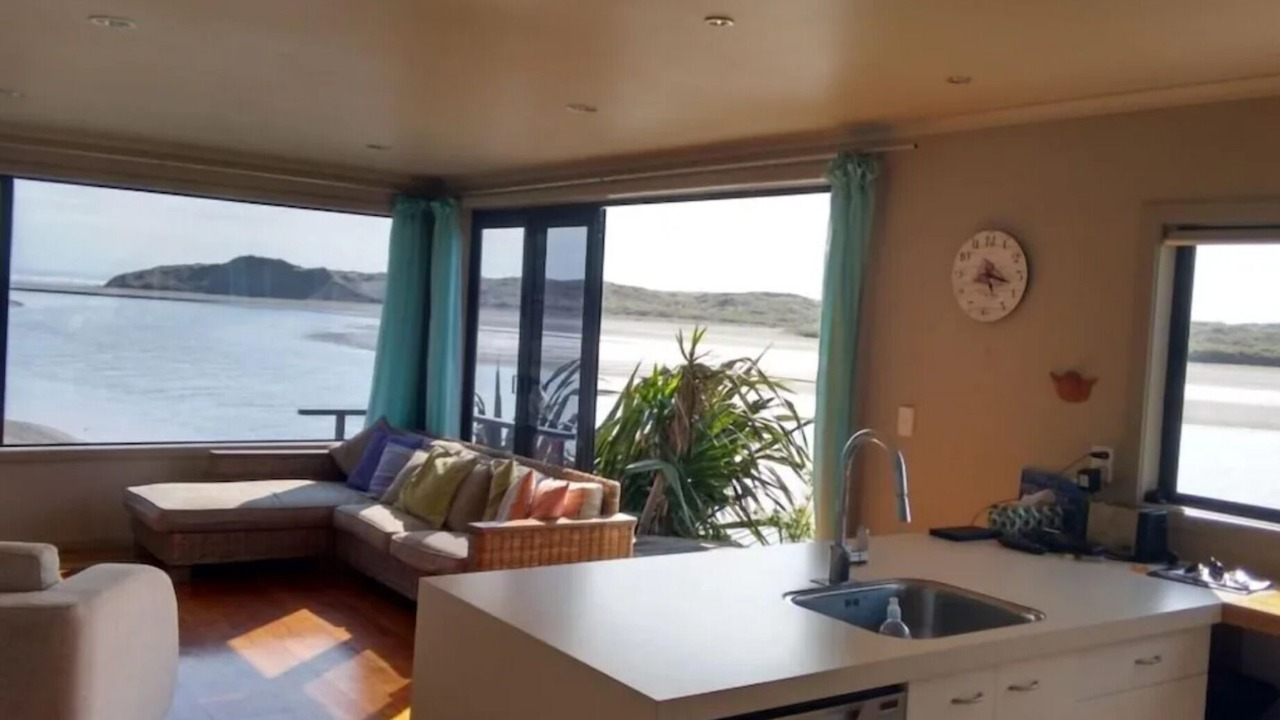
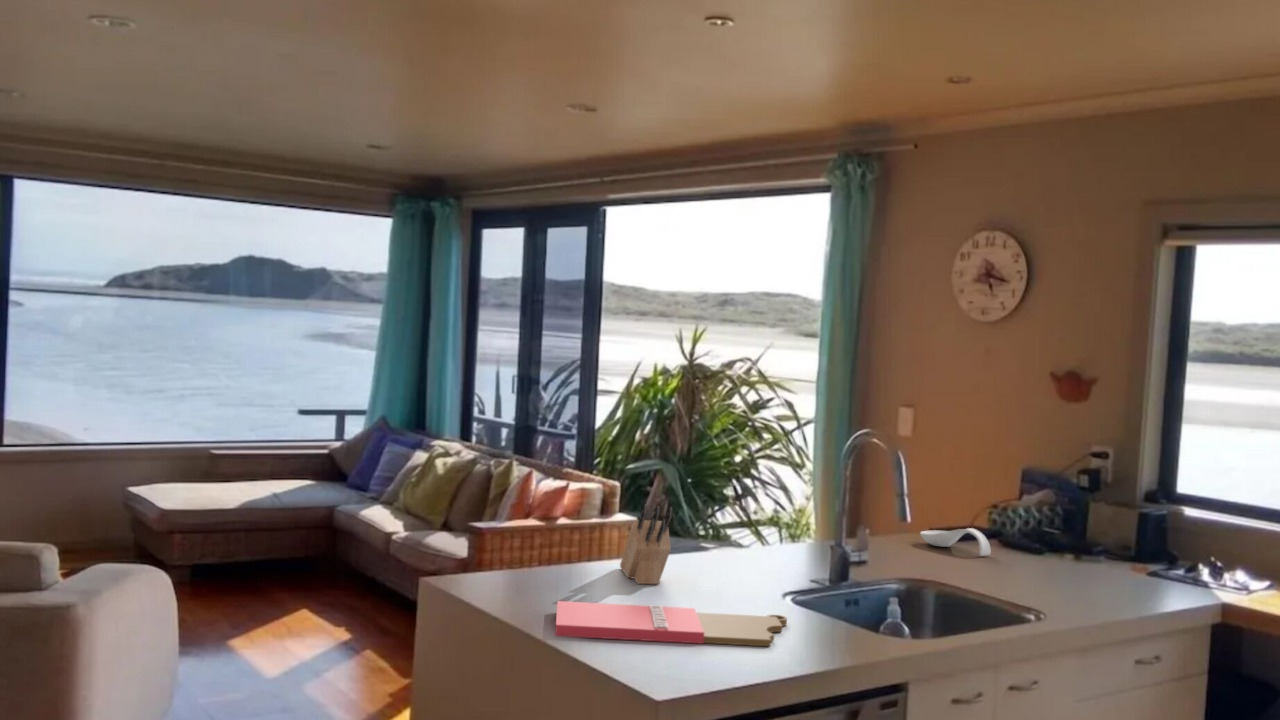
+ knife block (647, 538)
+ spoon rest (955, 537)
+ cutting board (676, 621)
